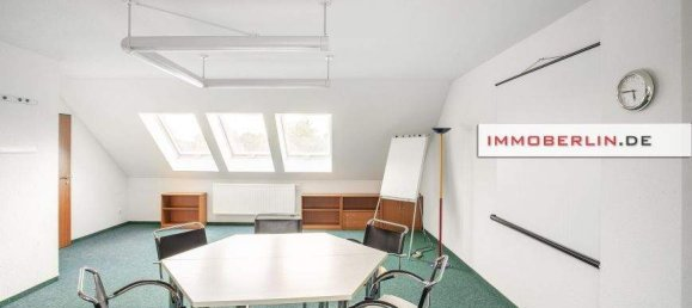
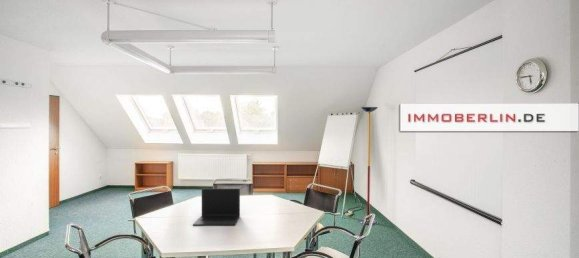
+ laptop (217, 206)
